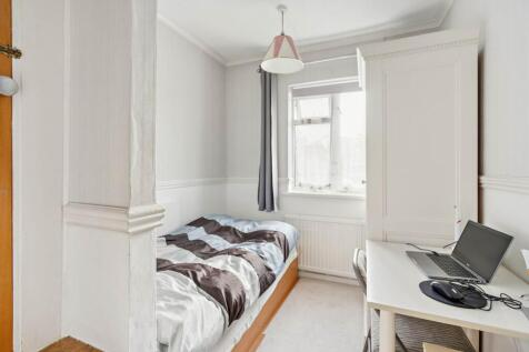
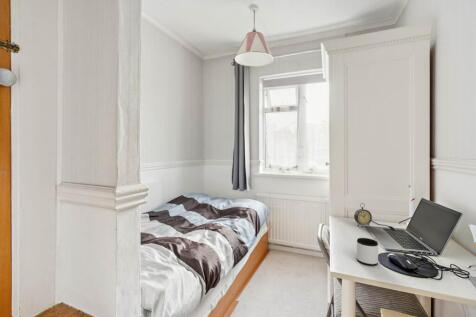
+ mug (366, 249)
+ alarm clock (362, 214)
